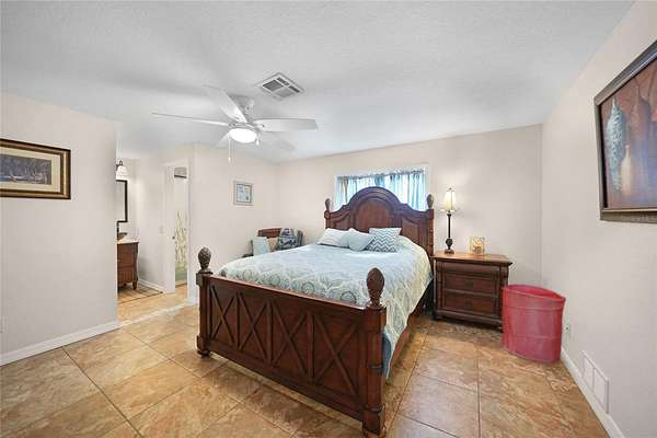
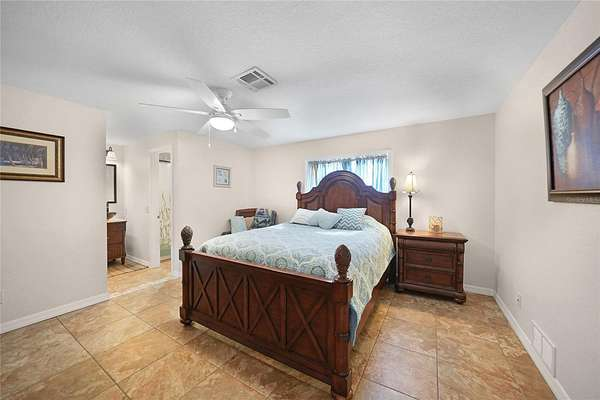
- laundry hamper (531, 319)
